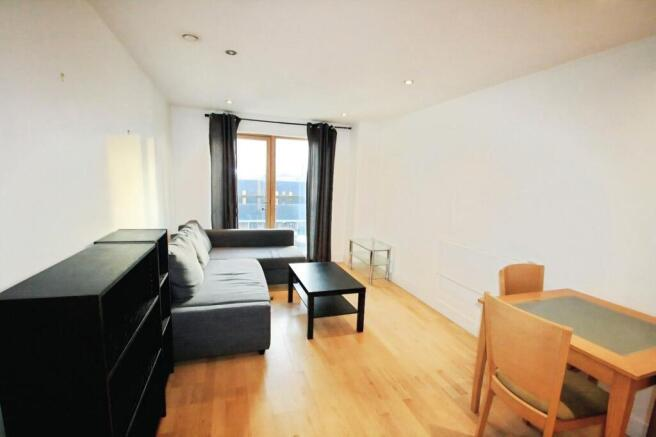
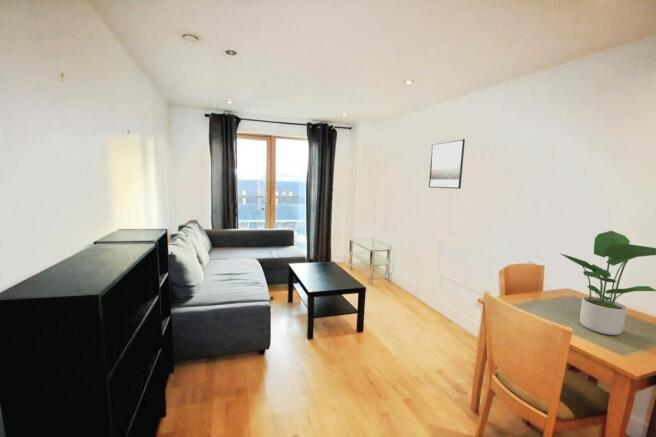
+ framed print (445, 165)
+ potted plant (601, 282)
